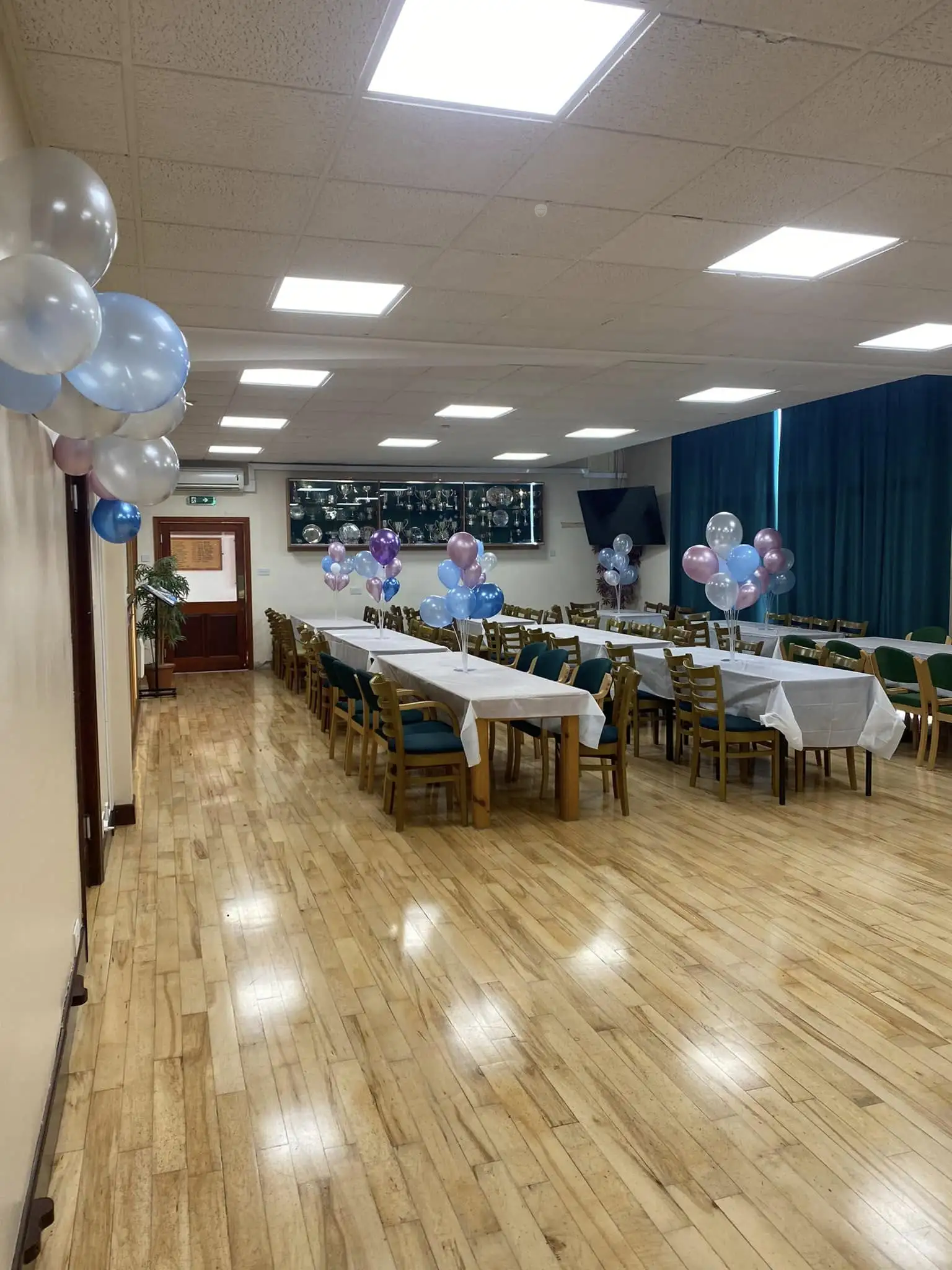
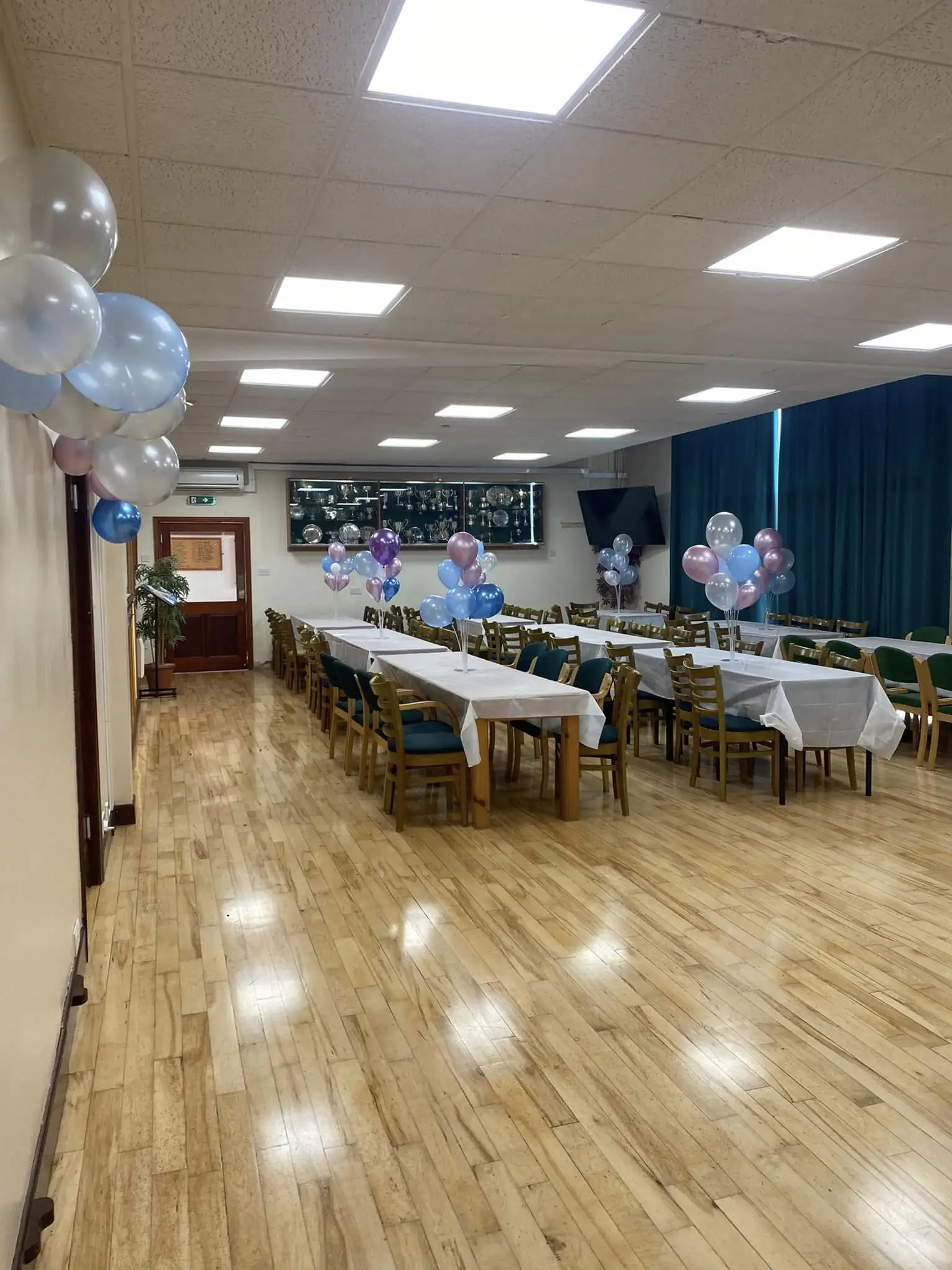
- smoke detector (540, 212)
